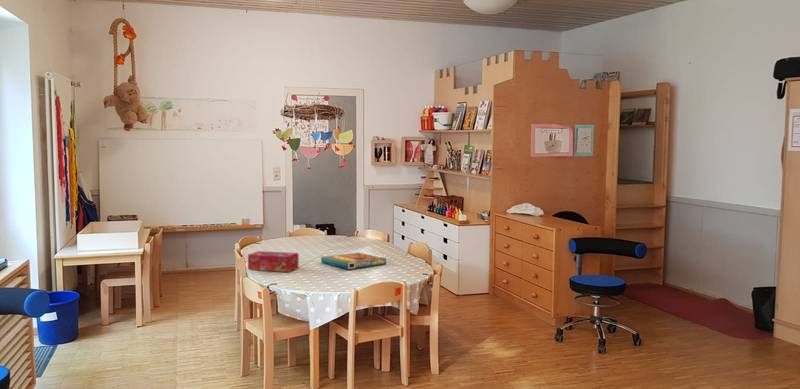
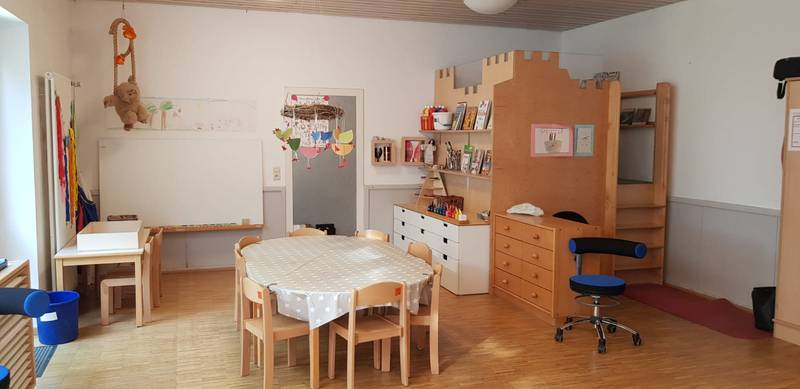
- pizza box (353, 260)
- tissue box (273, 261)
